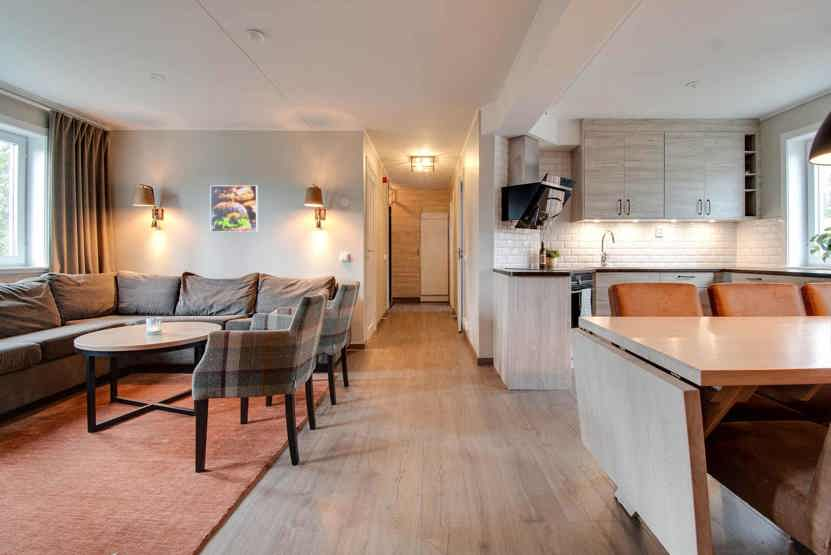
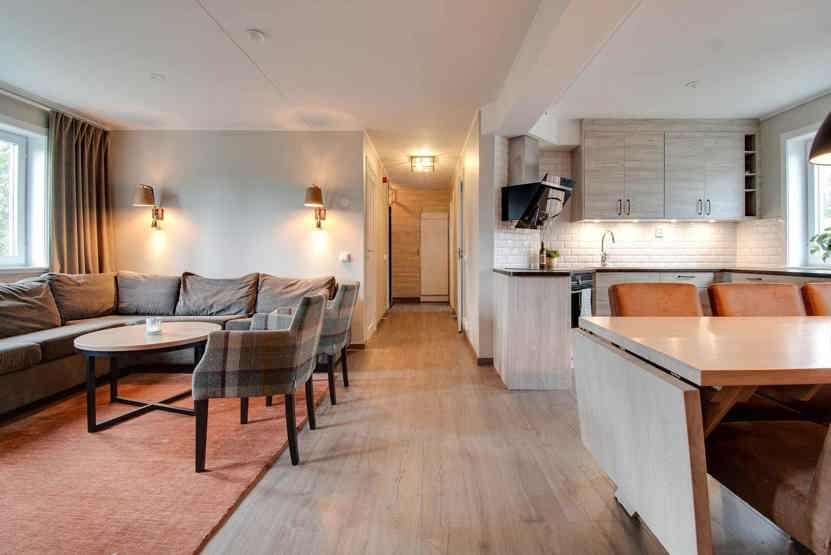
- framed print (234, 208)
